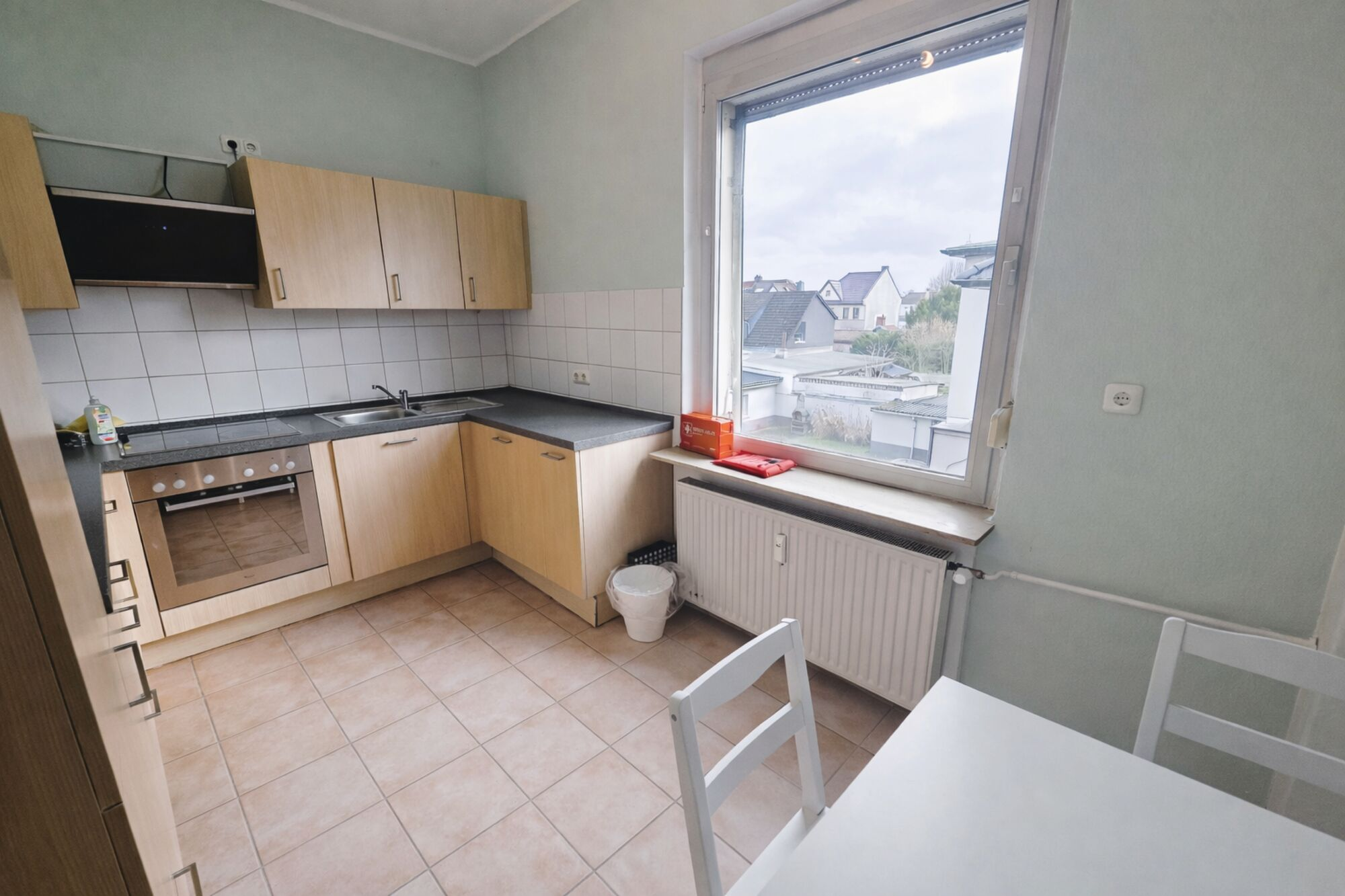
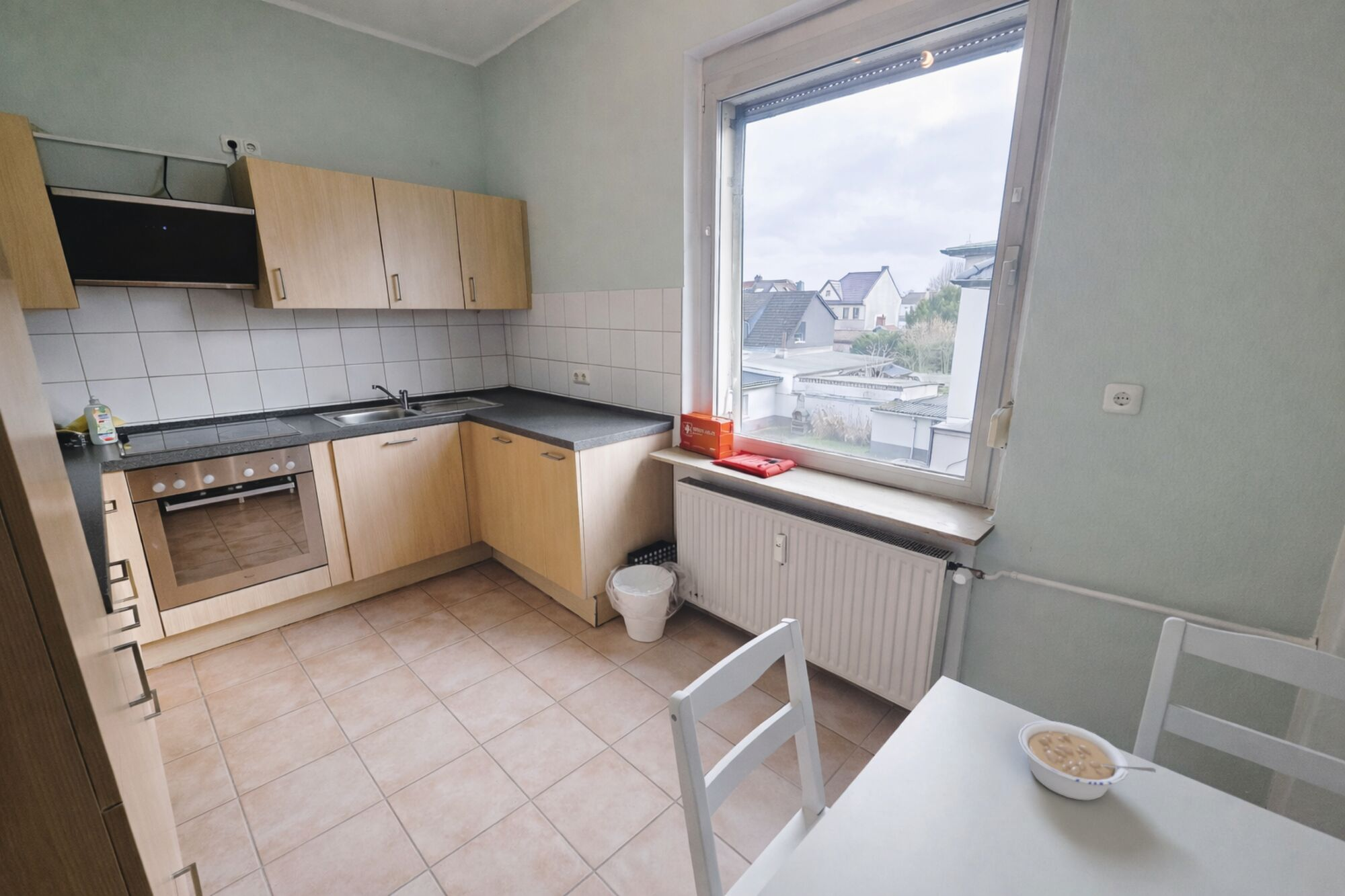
+ legume (1073, 761)
